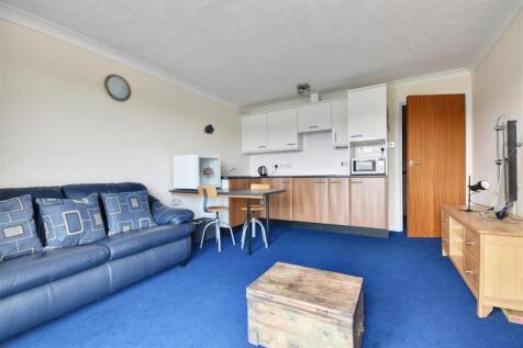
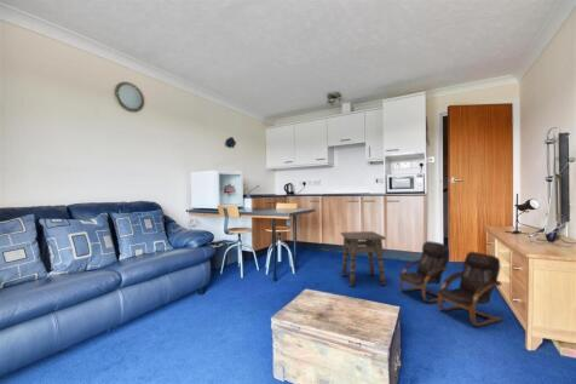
+ side table (356, 257)
+ armchair (445, 279)
